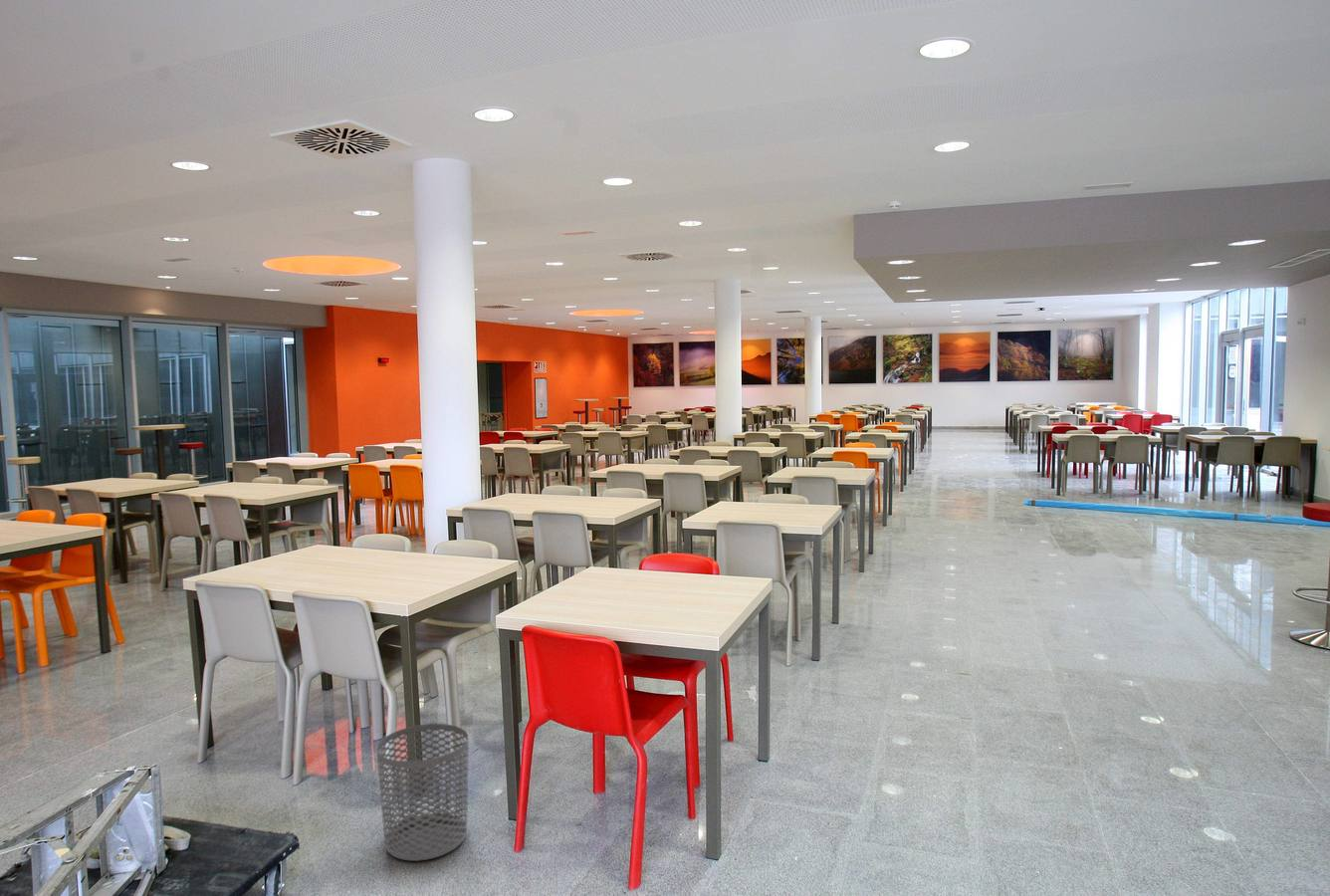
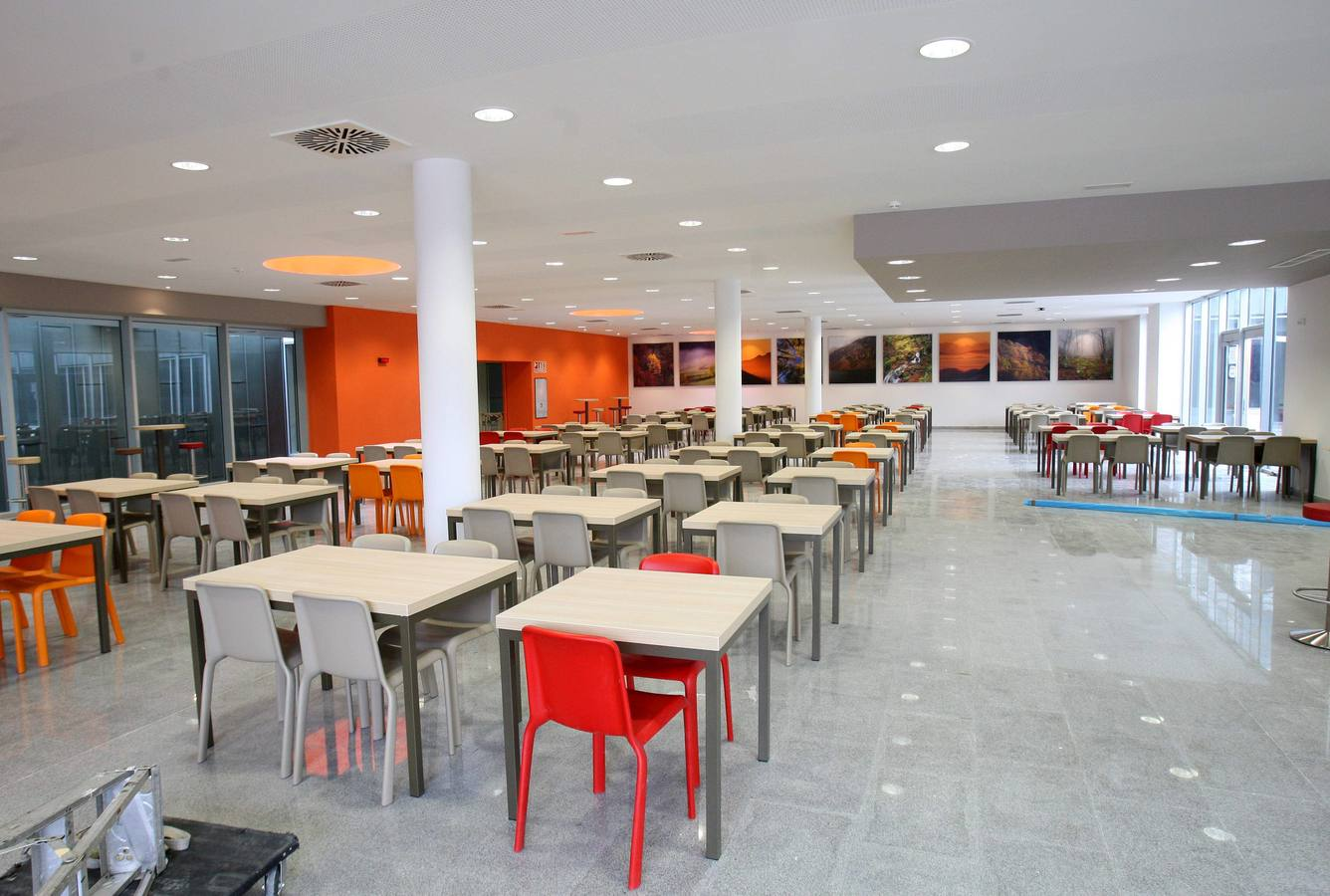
- waste bin (424, 789)
